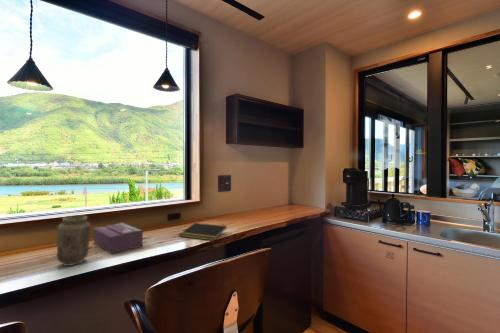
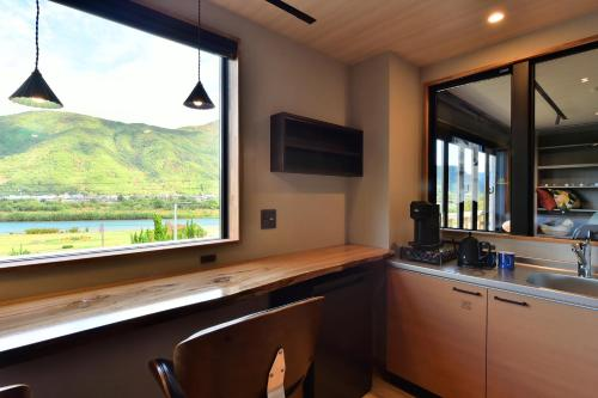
- vase (74, 239)
- notepad (203, 231)
- tissue box (117, 236)
